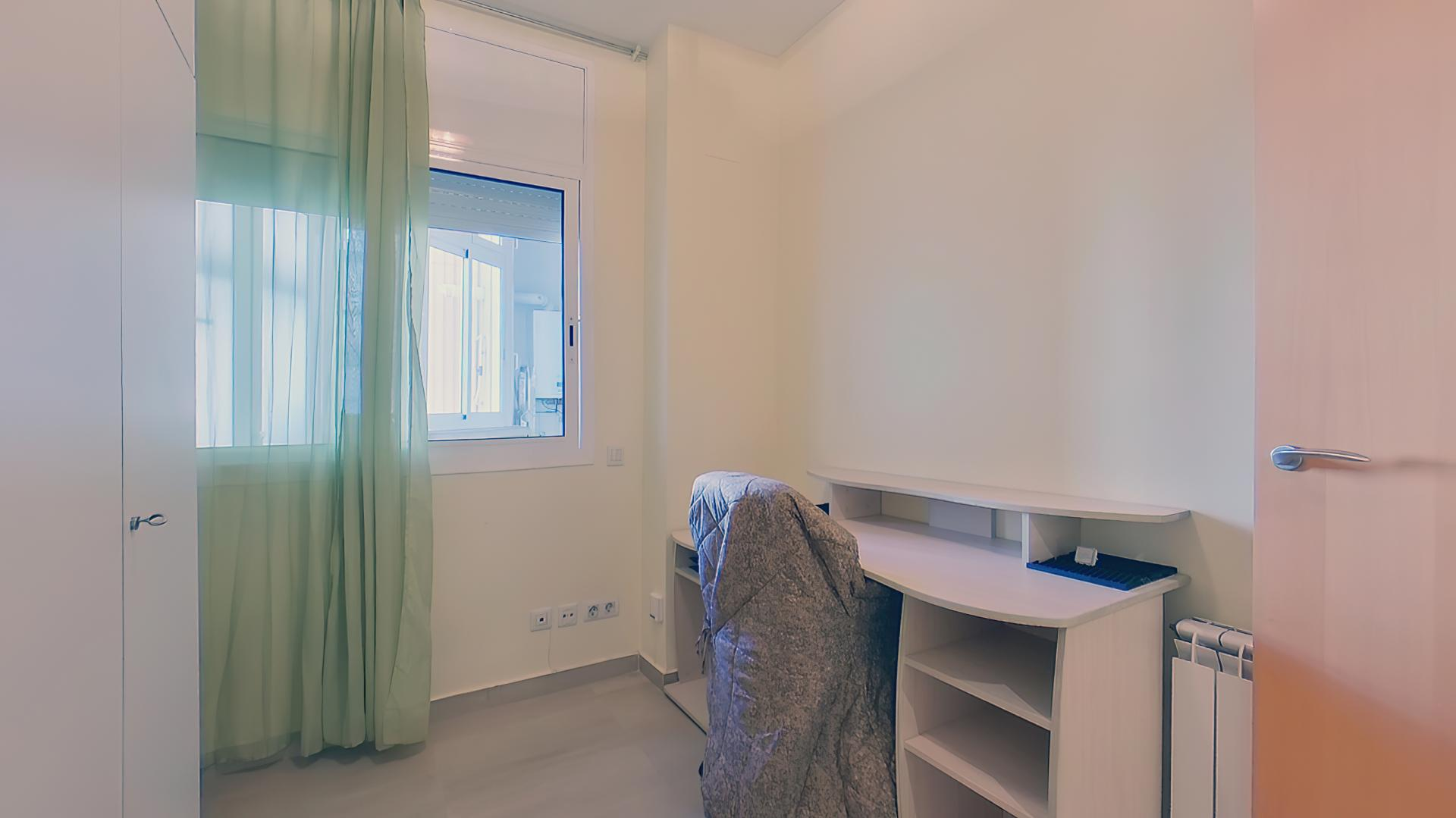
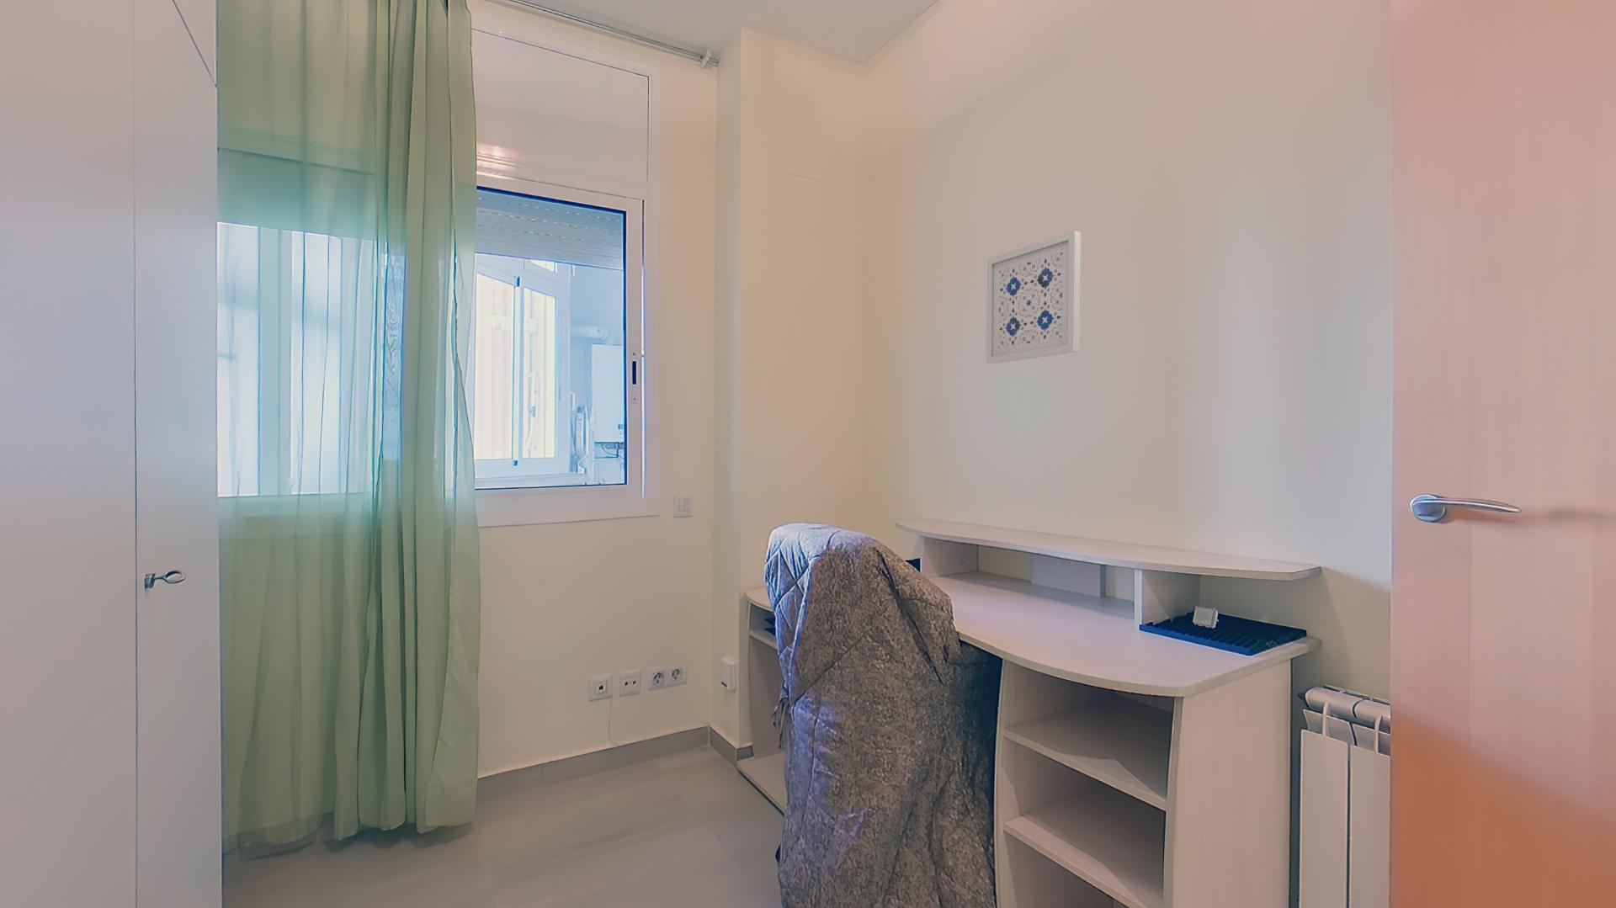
+ wall art (1030, 302)
